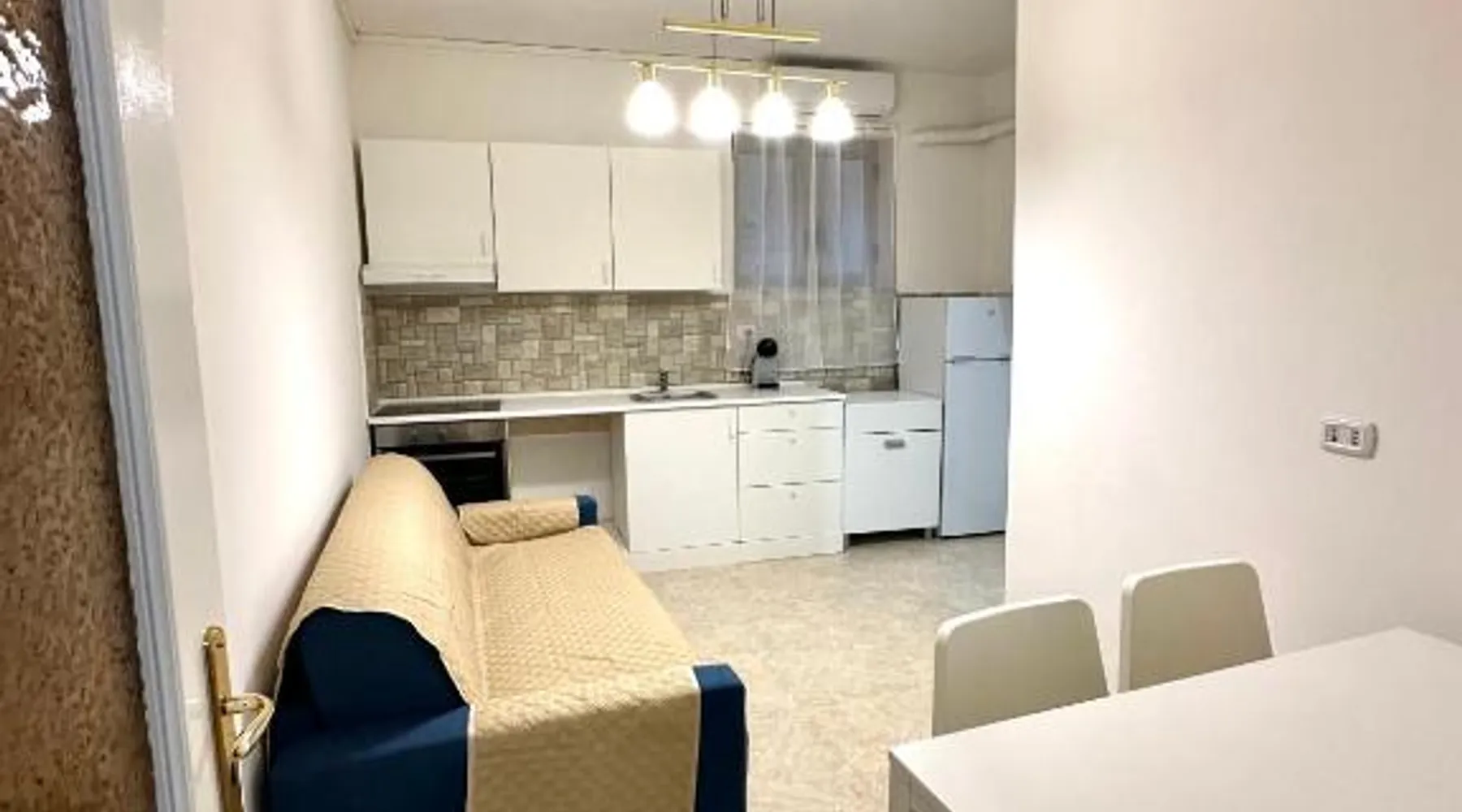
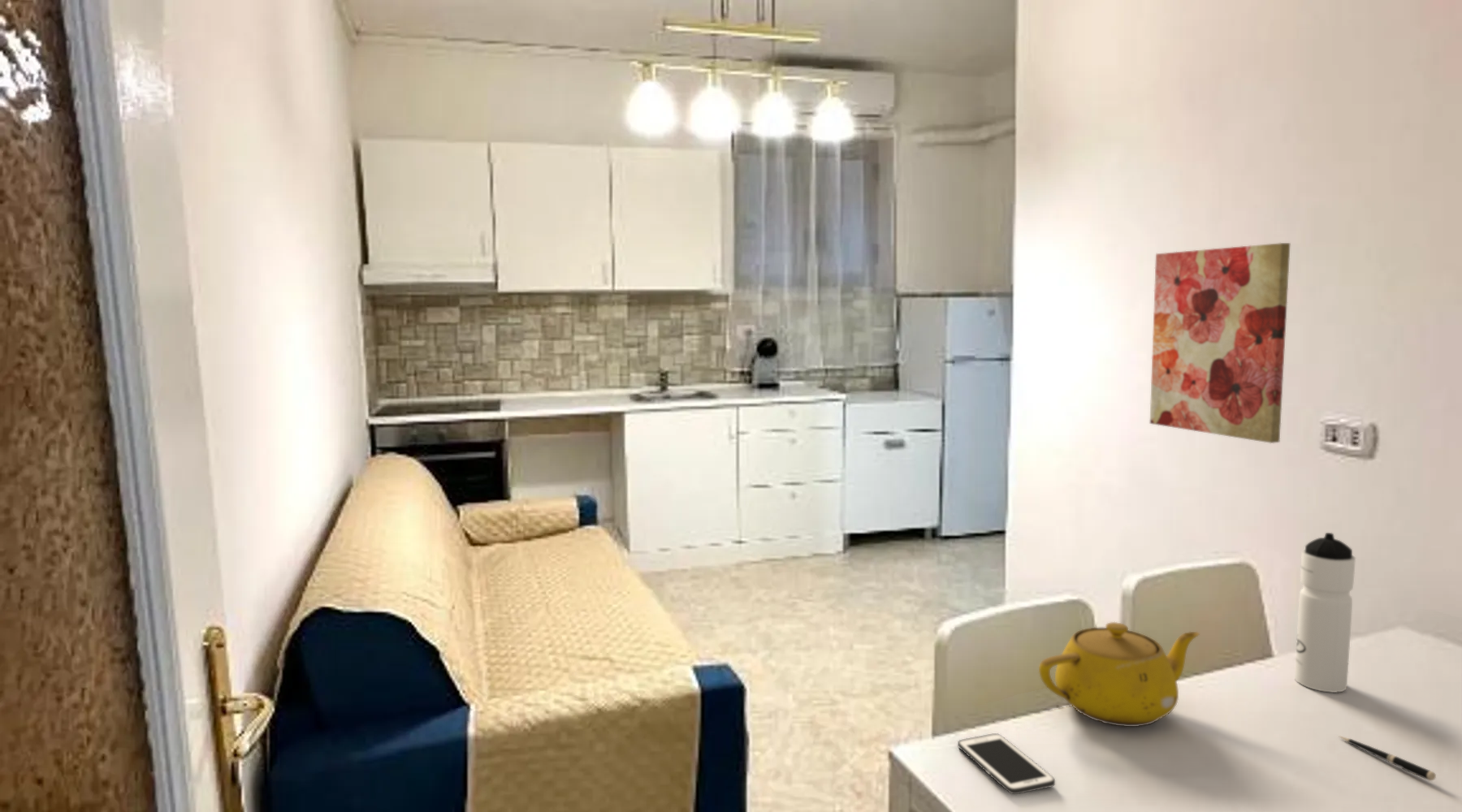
+ pen (1383, 754)
+ cell phone (1004, 762)
+ water bottle (1325, 608)
+ teapot (1121, 666)
+ wall art (1213, 341)
